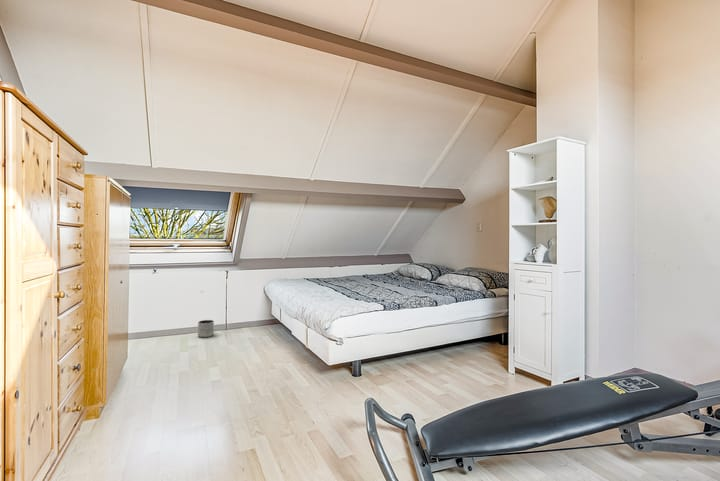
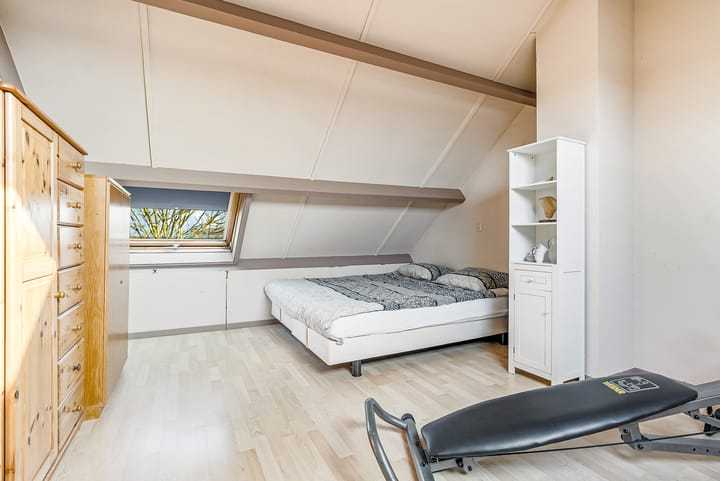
- planter (205, 328)
